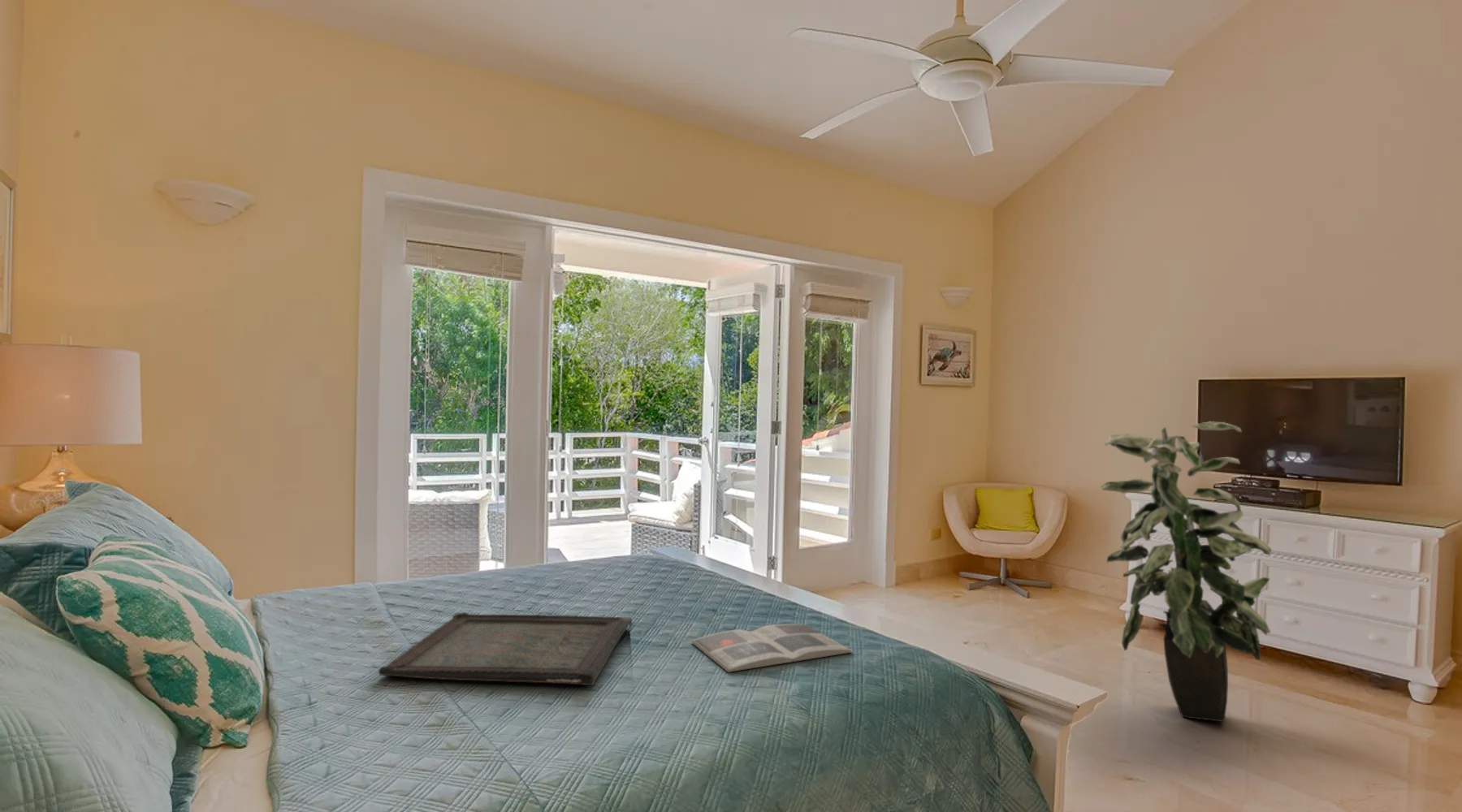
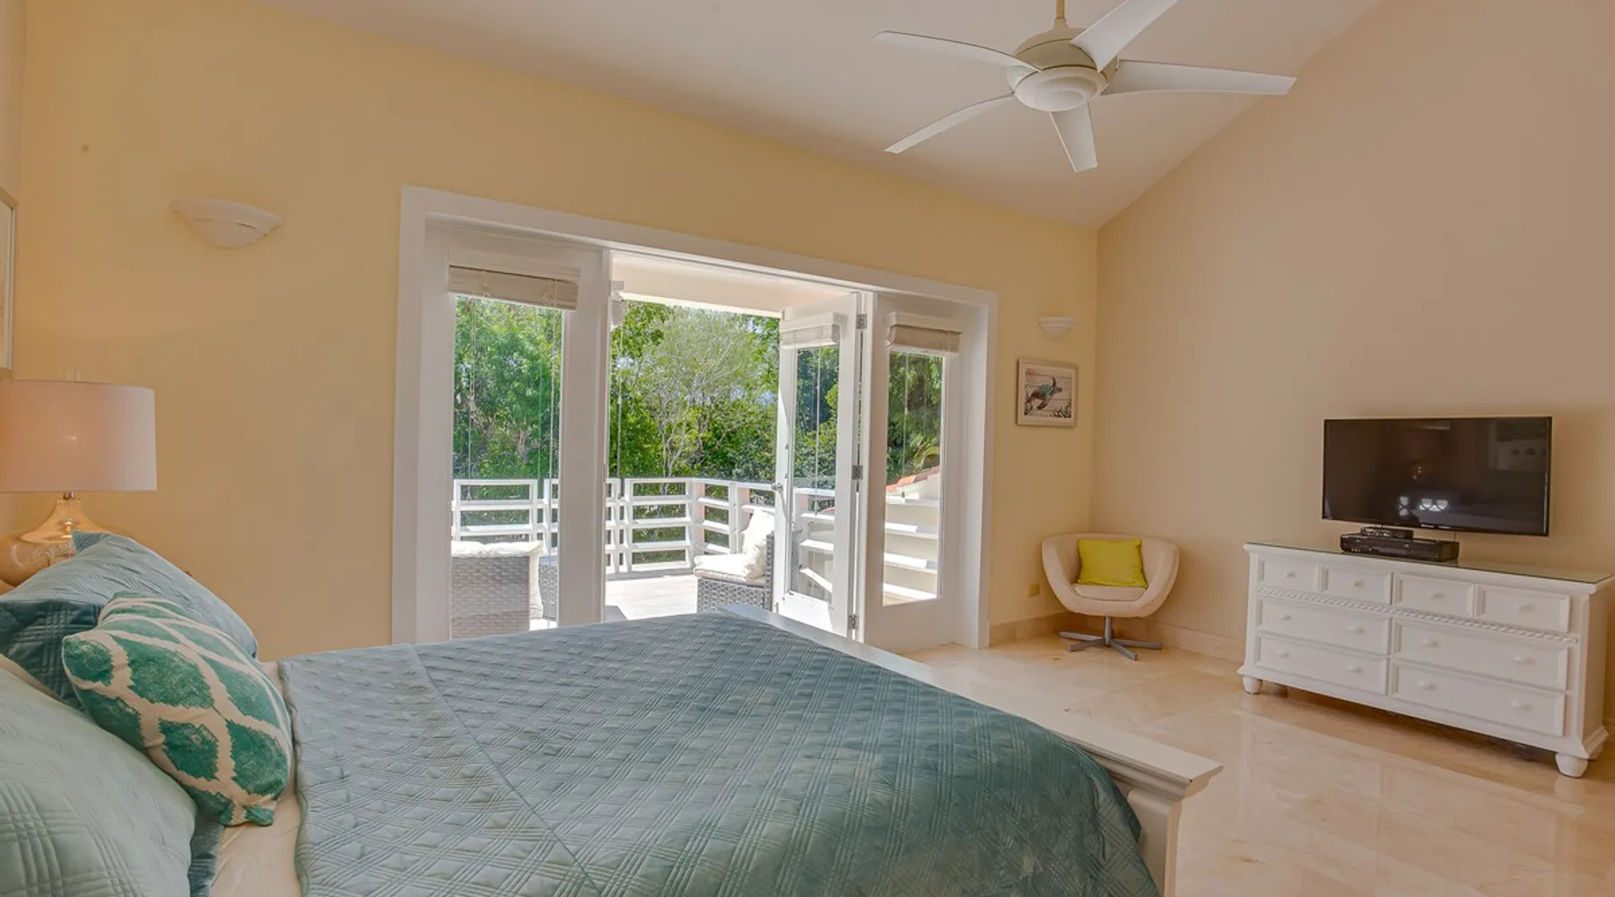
- magazine (771, 643)
- indoor plant (1189, 568)
- serving tray (519, 643)
